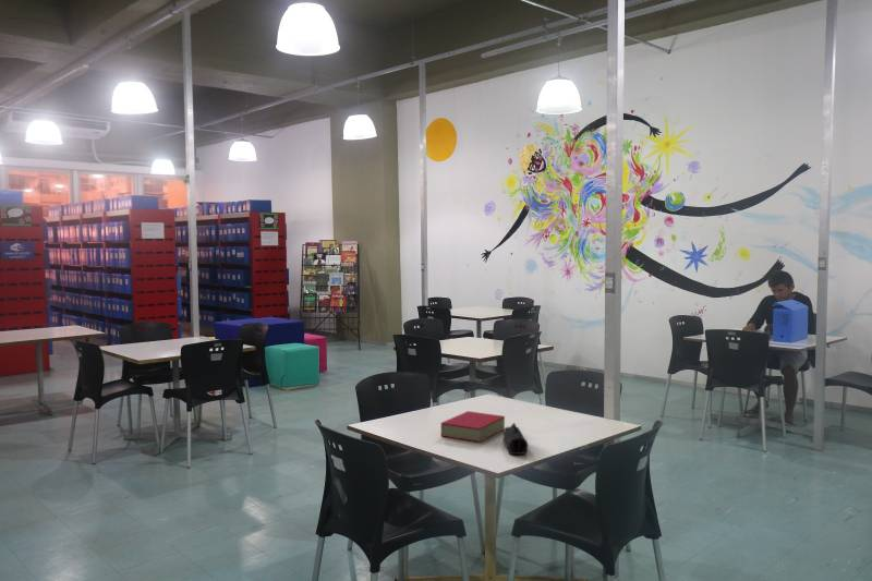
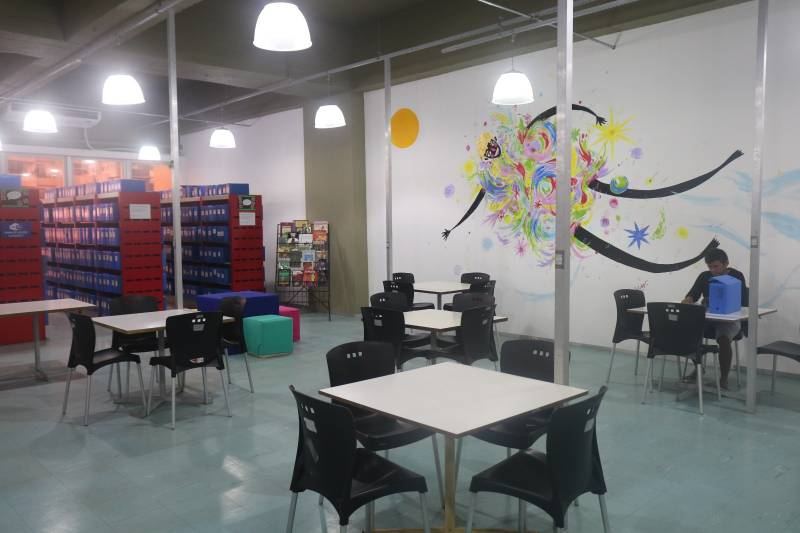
- pencil case (514, 435)
- book (473, 425)
